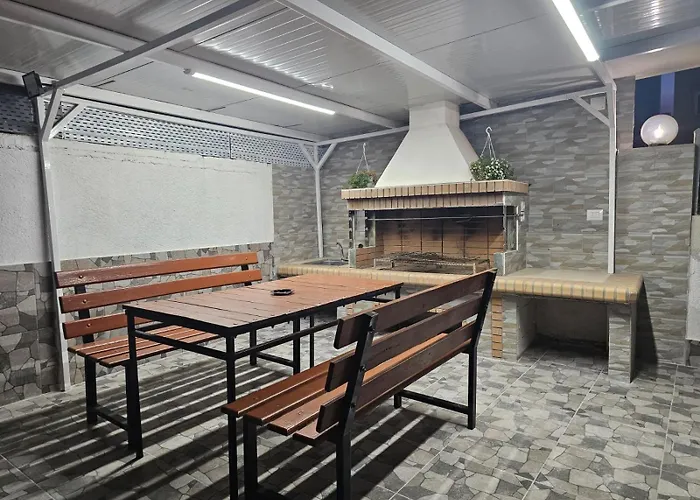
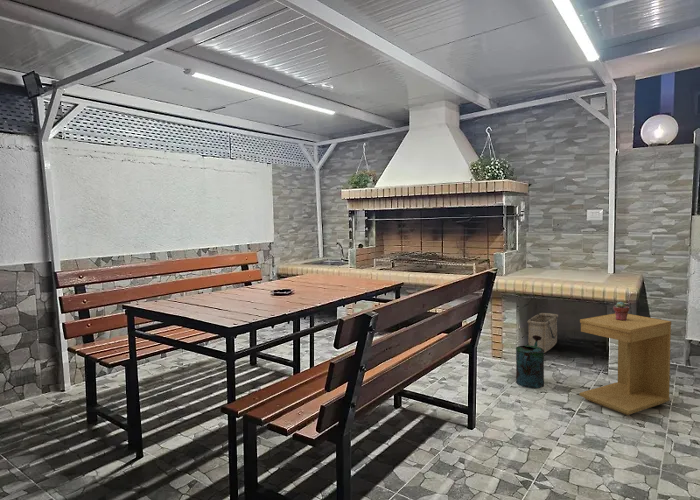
+ basket (543, 332)
+ watering can (531, 360)
+ side table (624, 361)
+ potted succulent (621, 310)
